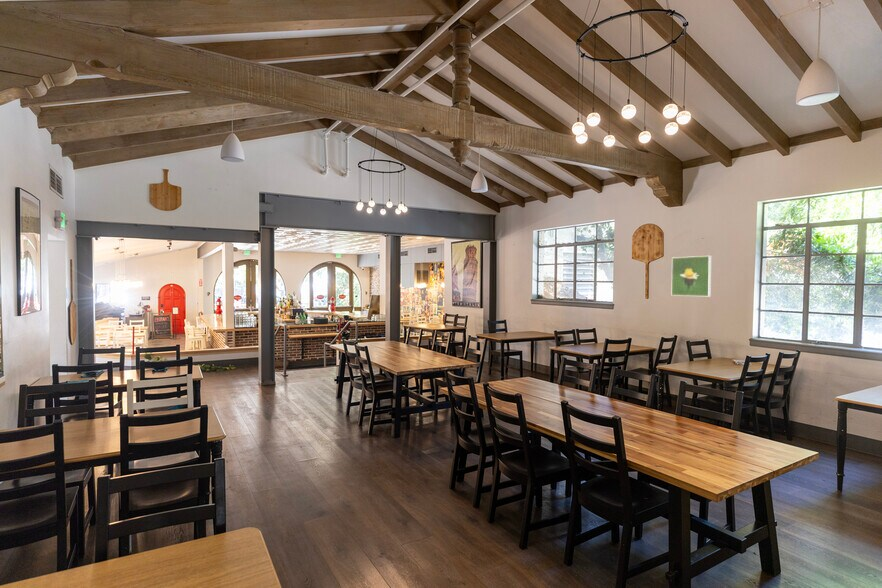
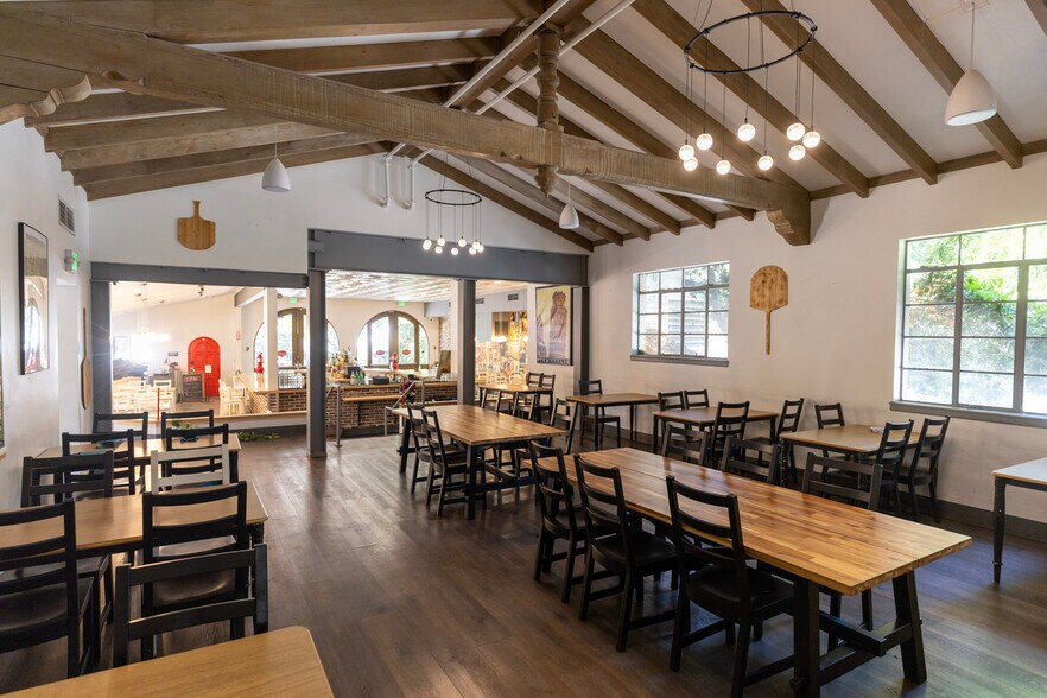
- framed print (690, 276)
